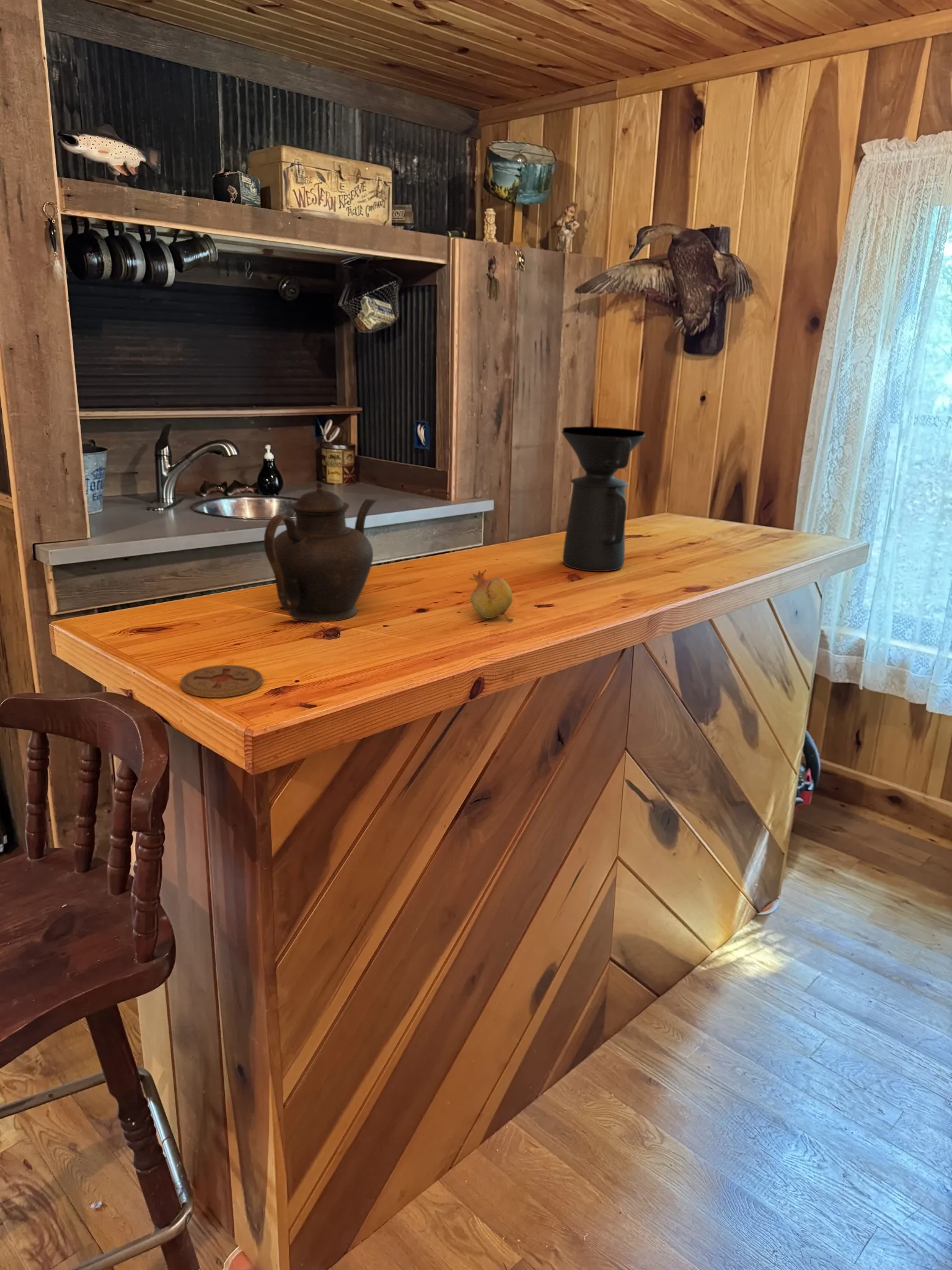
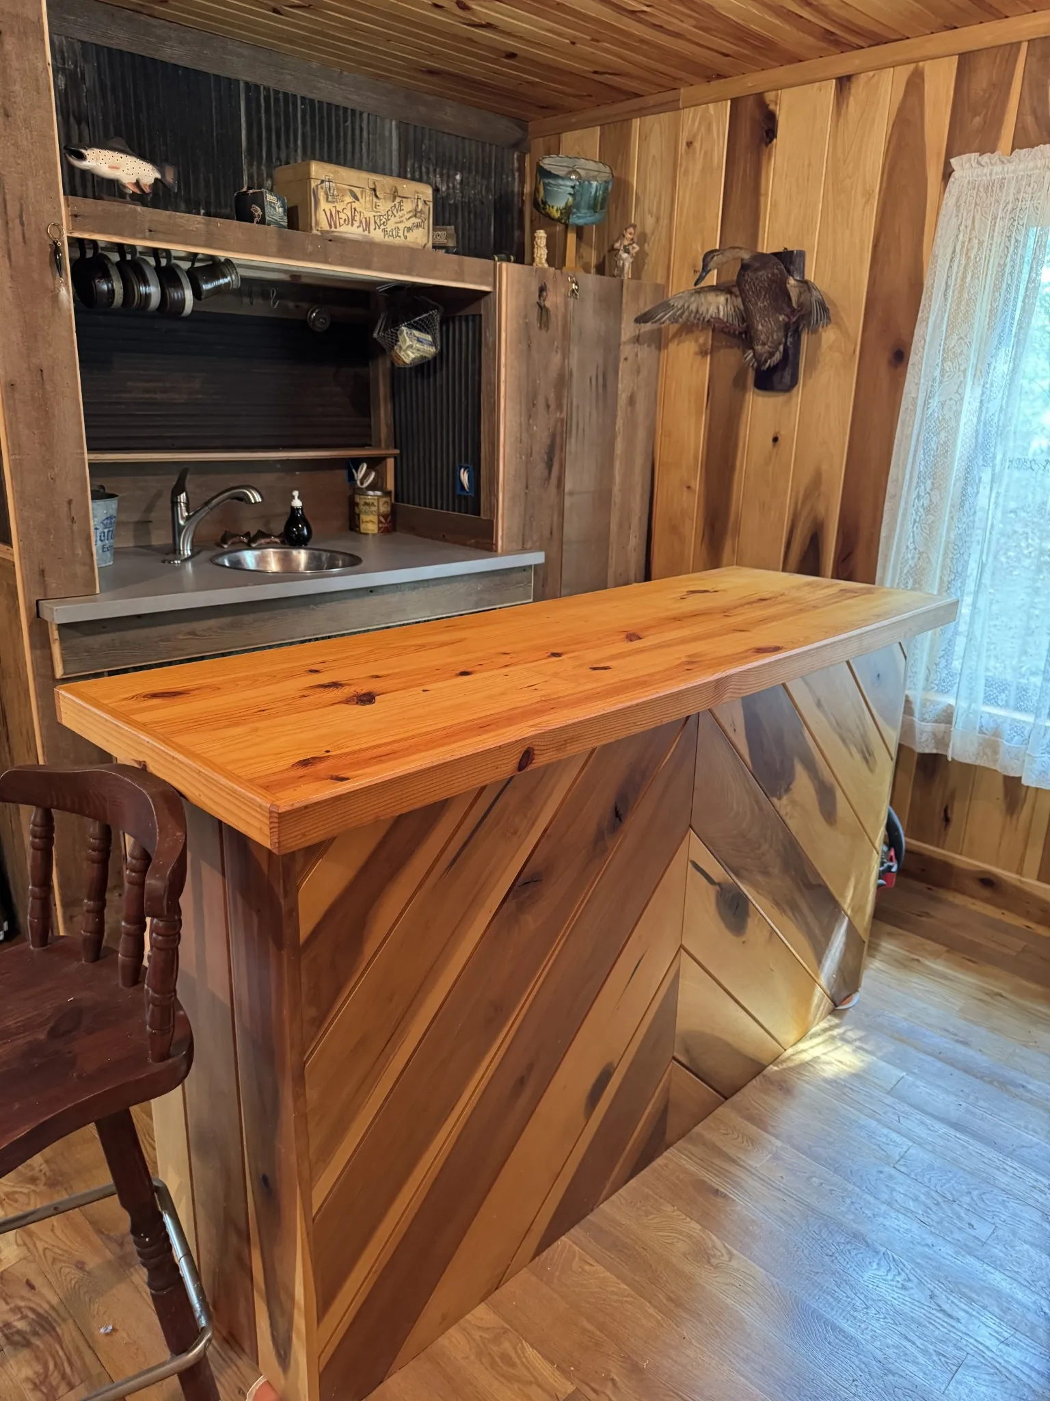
- teapot (327, 548)
- coffee maker (597, 499)
- coaster (221, 680)
- fruit (491, 595)
